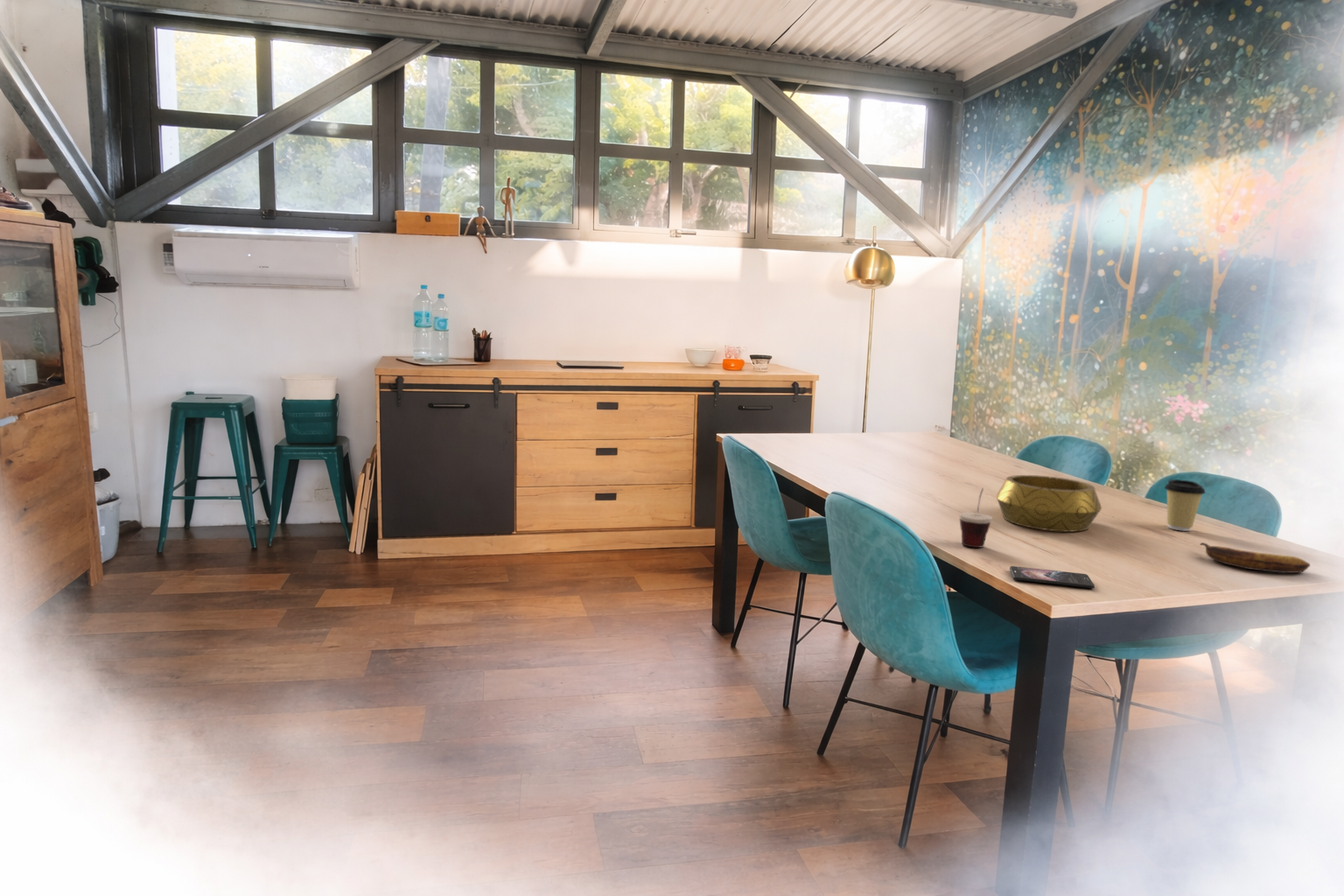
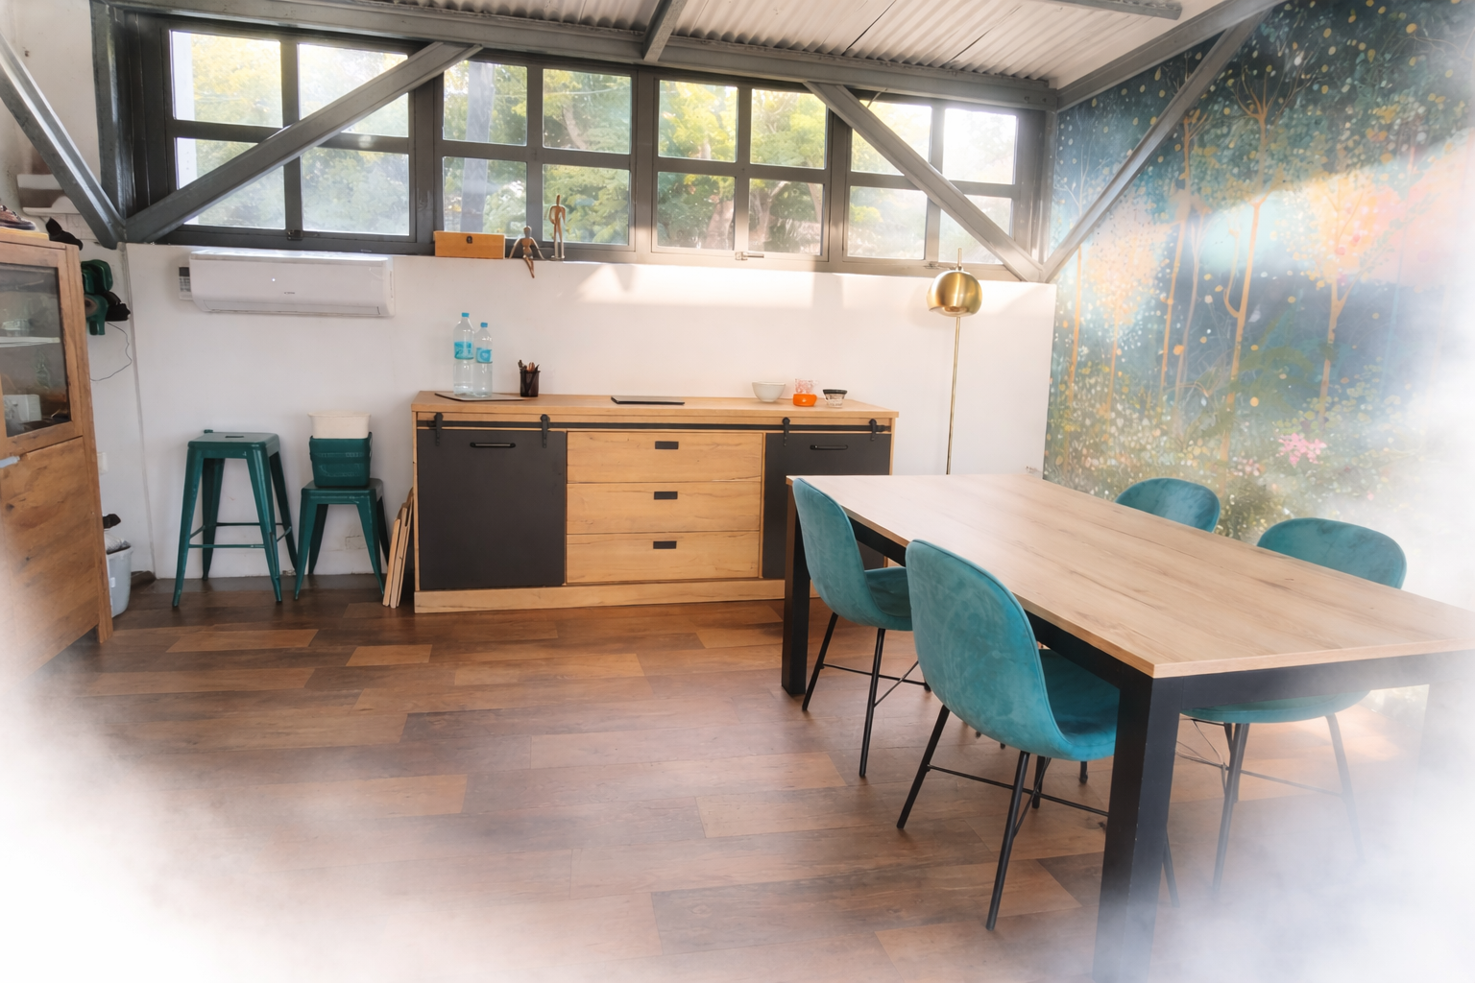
- smartphone (1050, 577)
- decorative bowl (1047, 501)
- cup (976, 517)
- coffee cup (1182, 505)
- banana (1254, 556)
